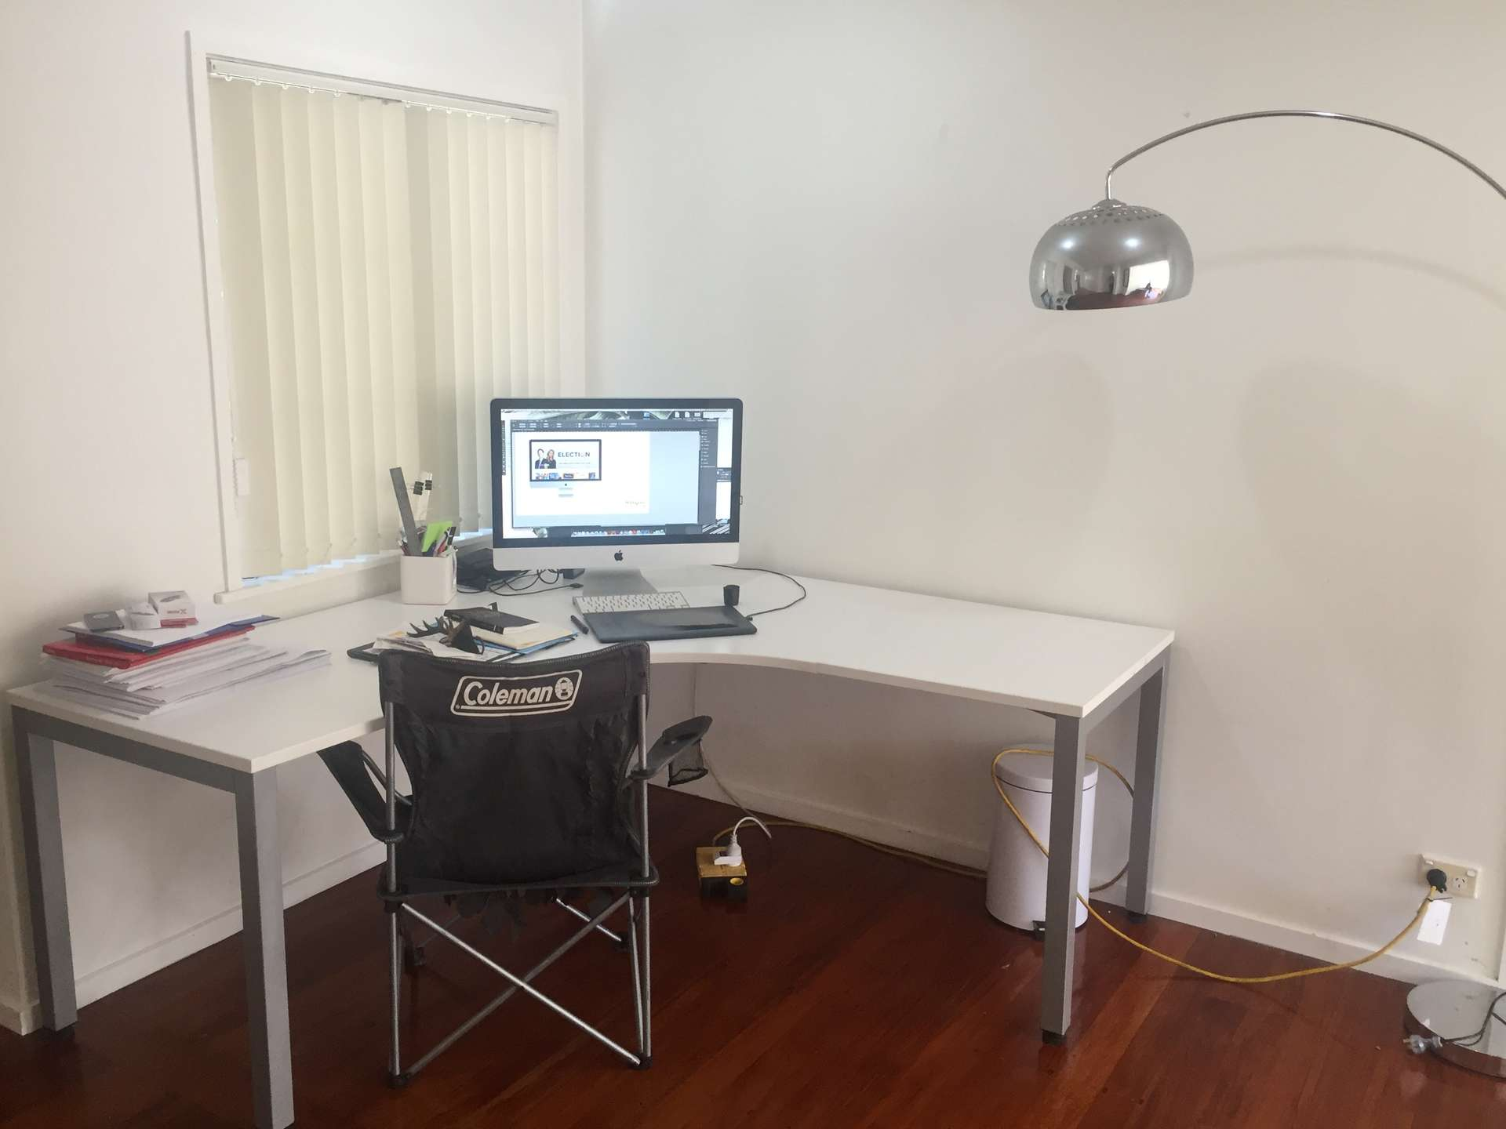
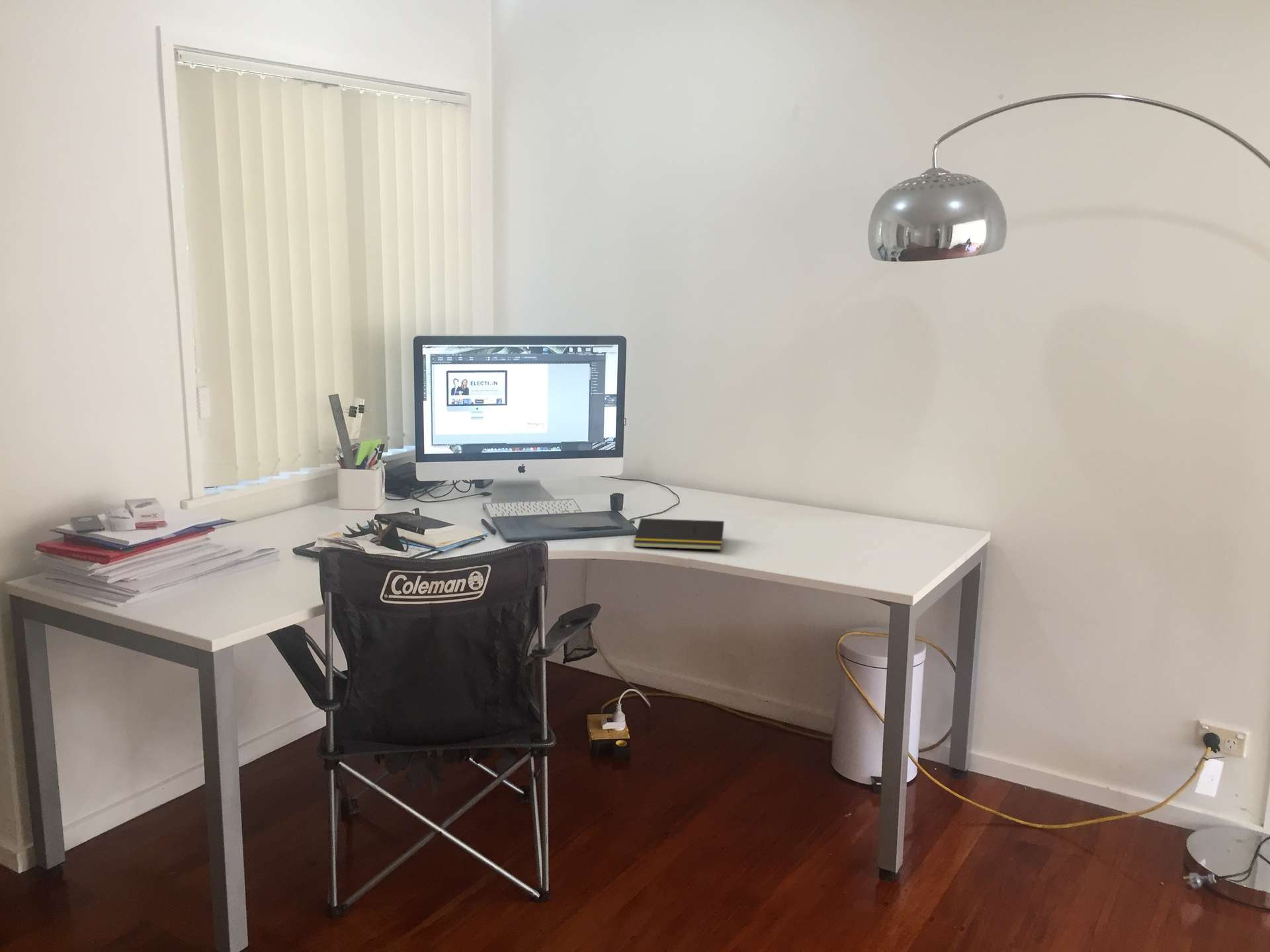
+ notepad (679, 534)
